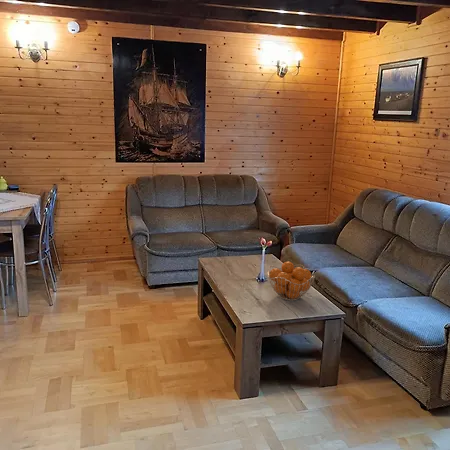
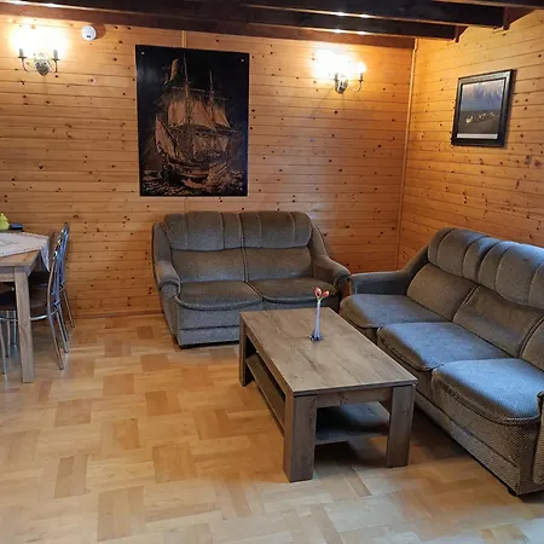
- fruit basket (290, 280)
